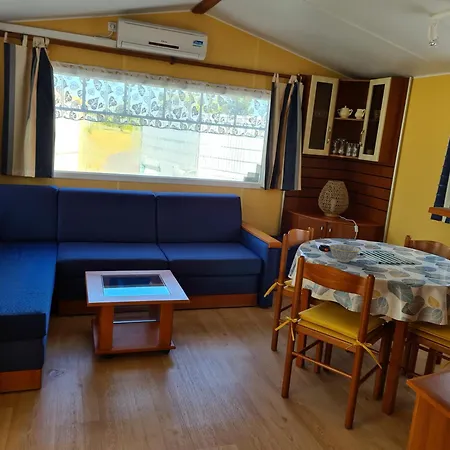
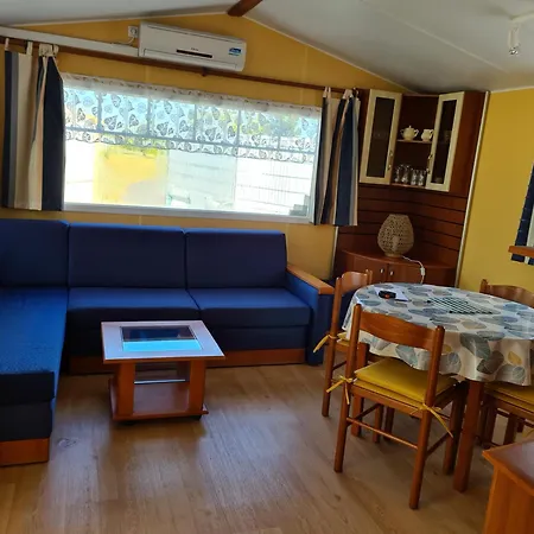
- bowl (343, 254)
